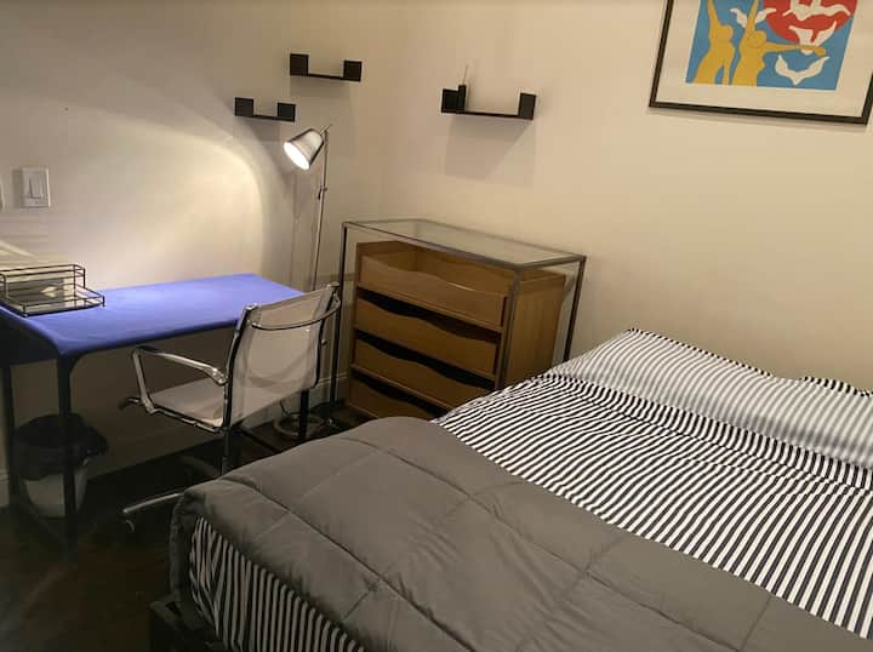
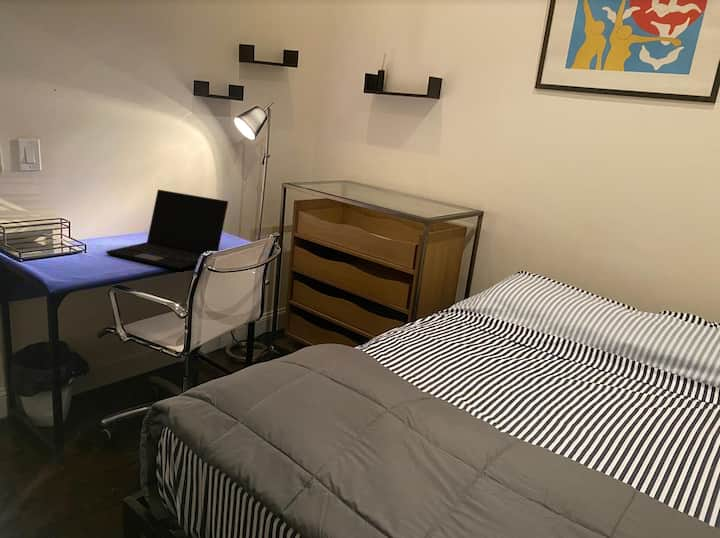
+ laptop (168, 226)
